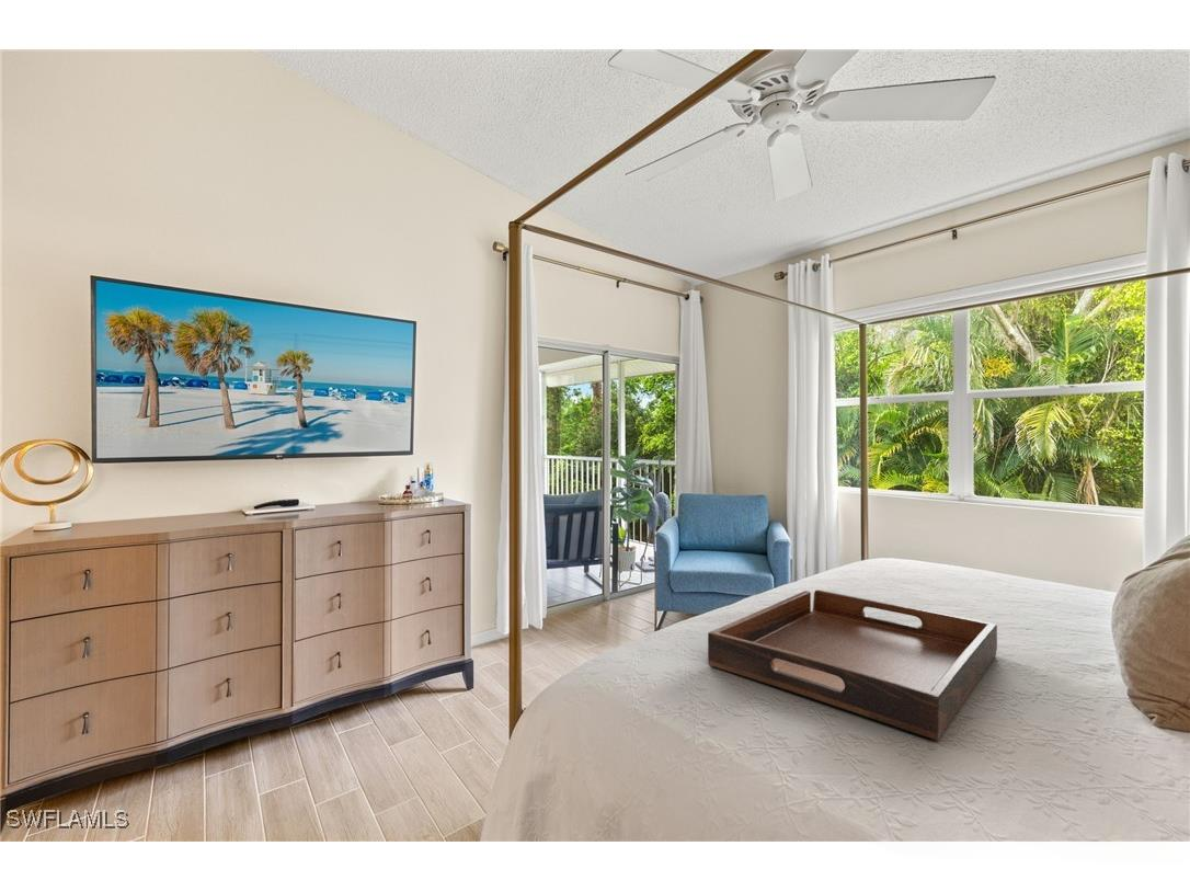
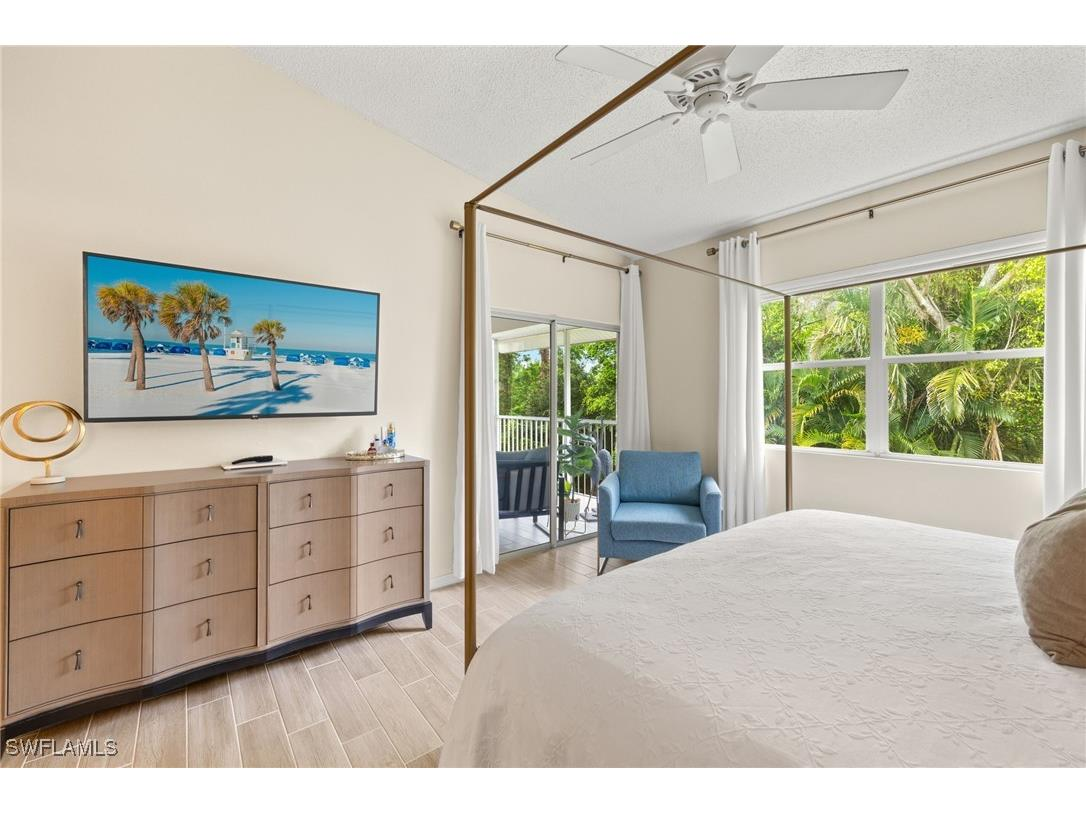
- serving tray (856, 643)
